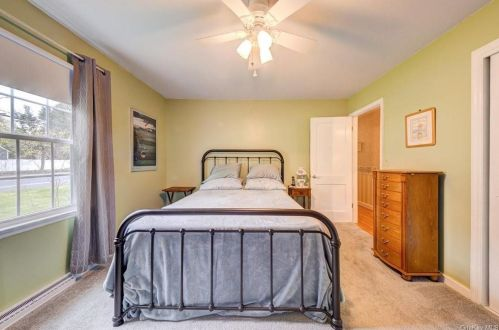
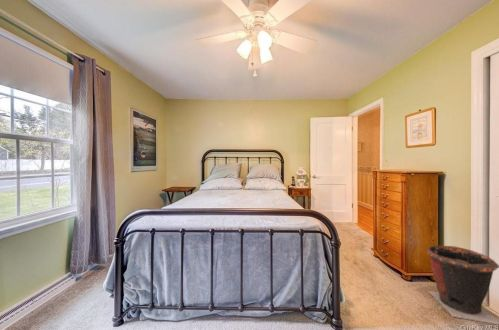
+ waste bin (458, 277)
